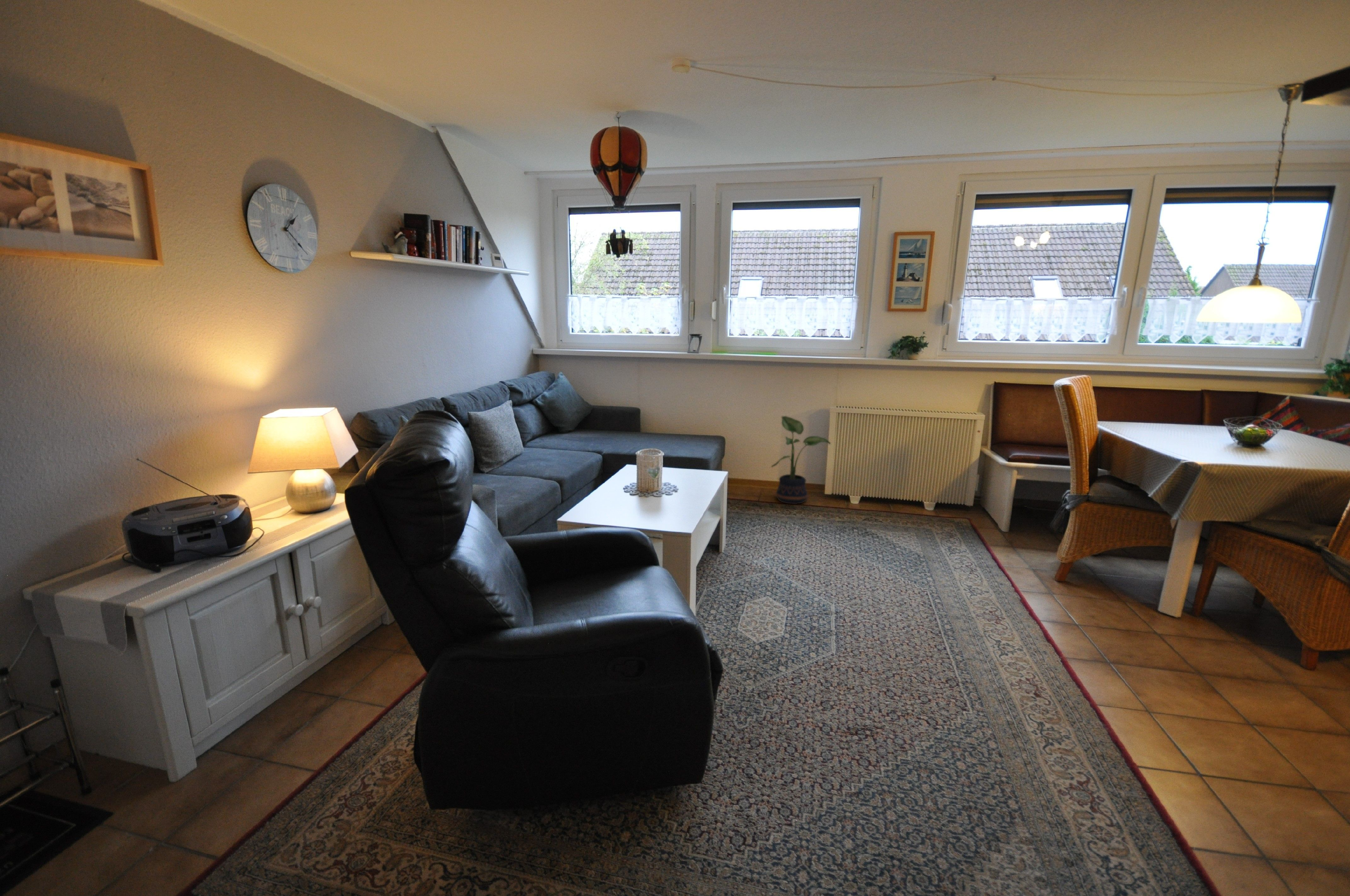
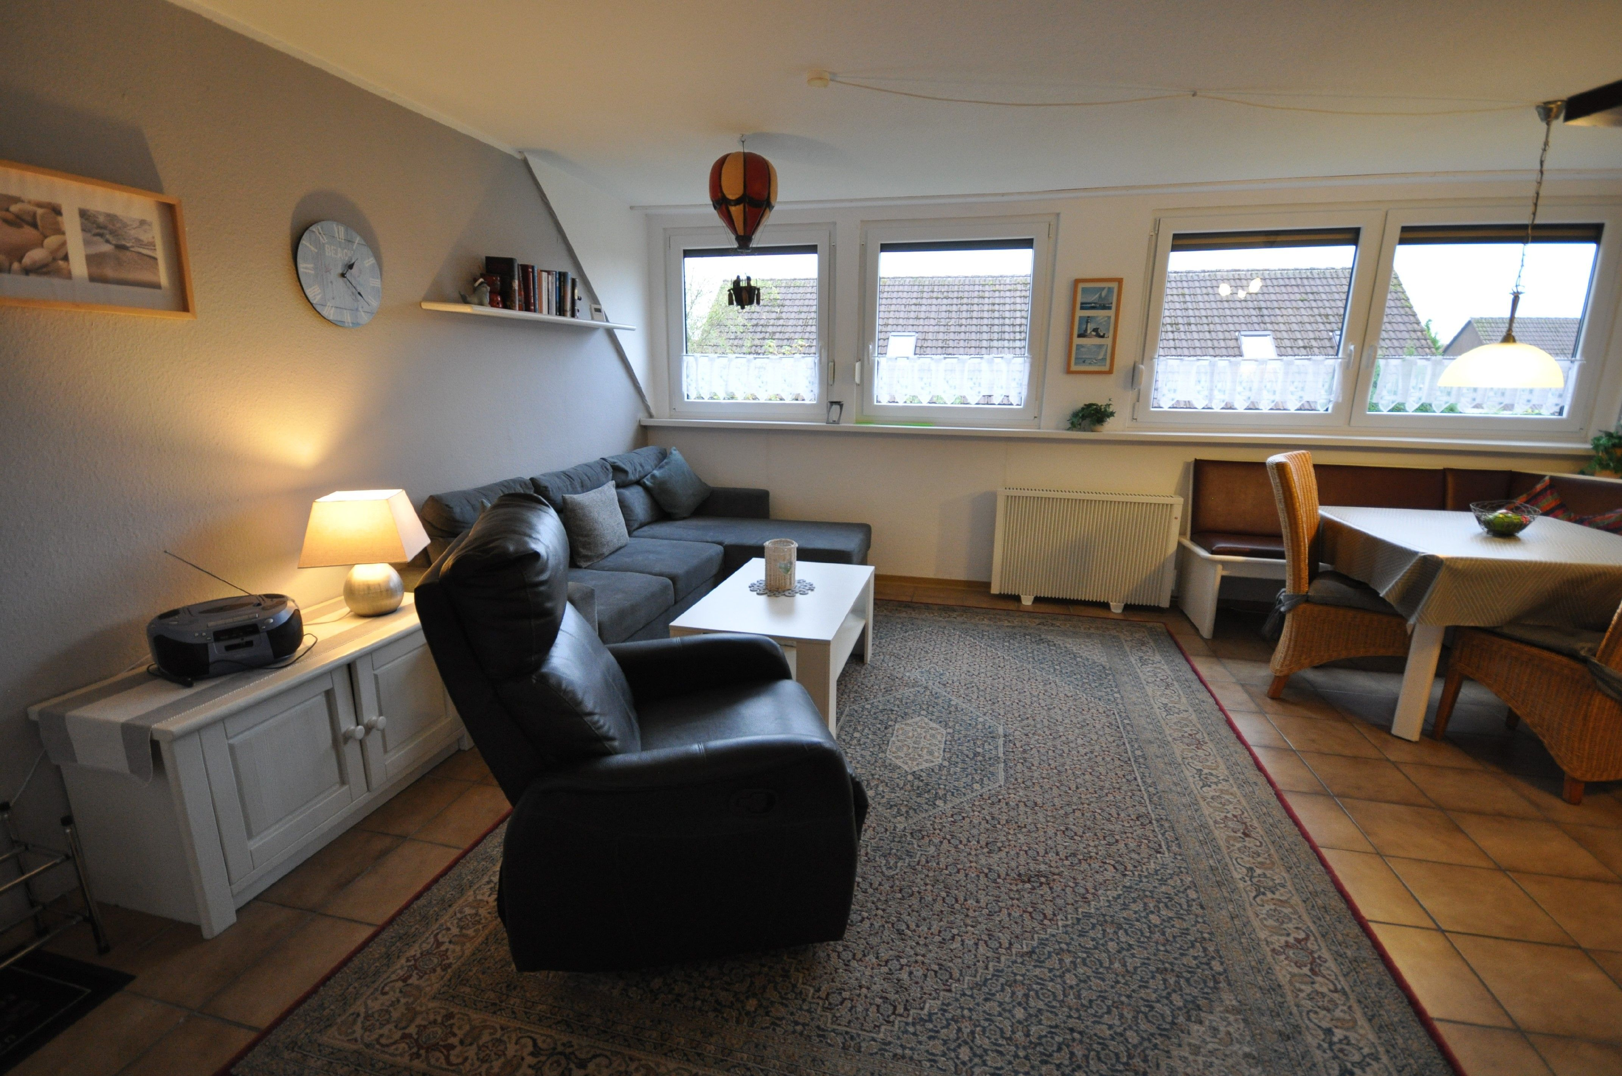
- potted plant (797, 460)
